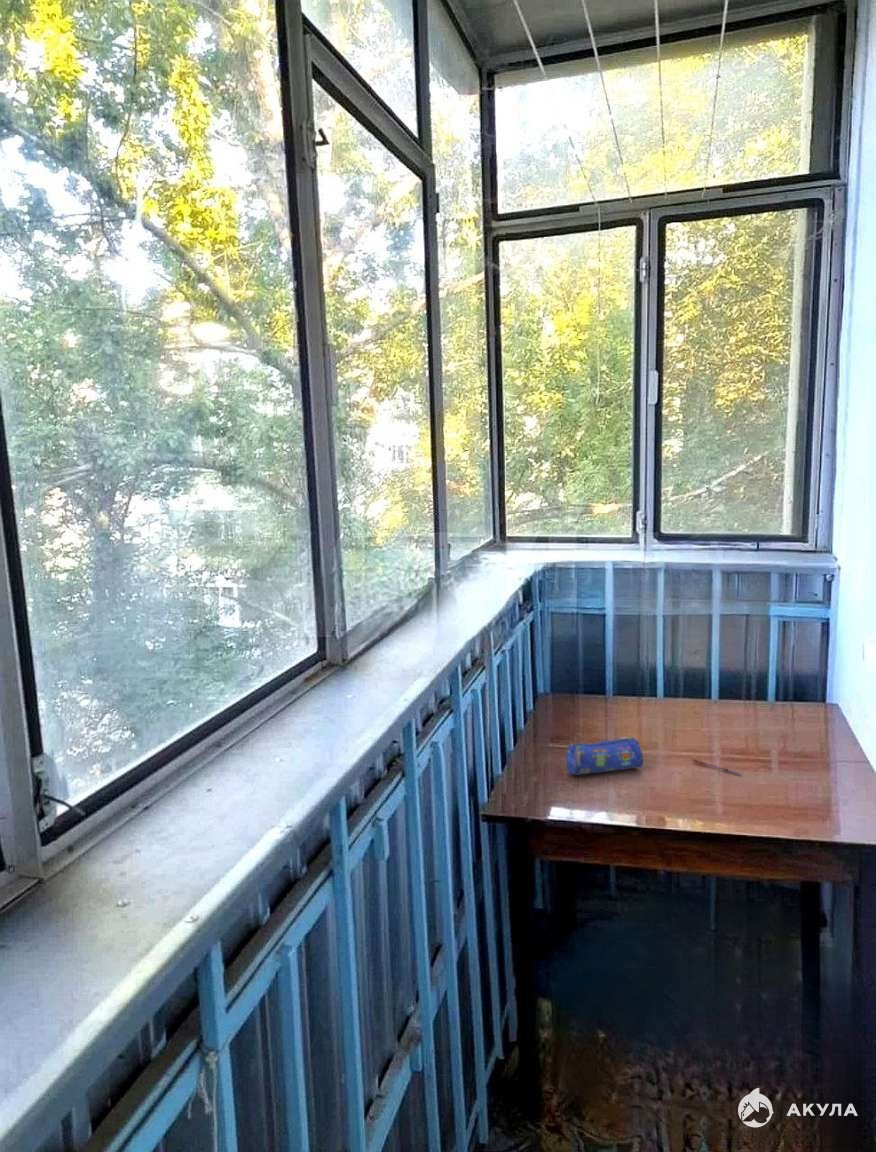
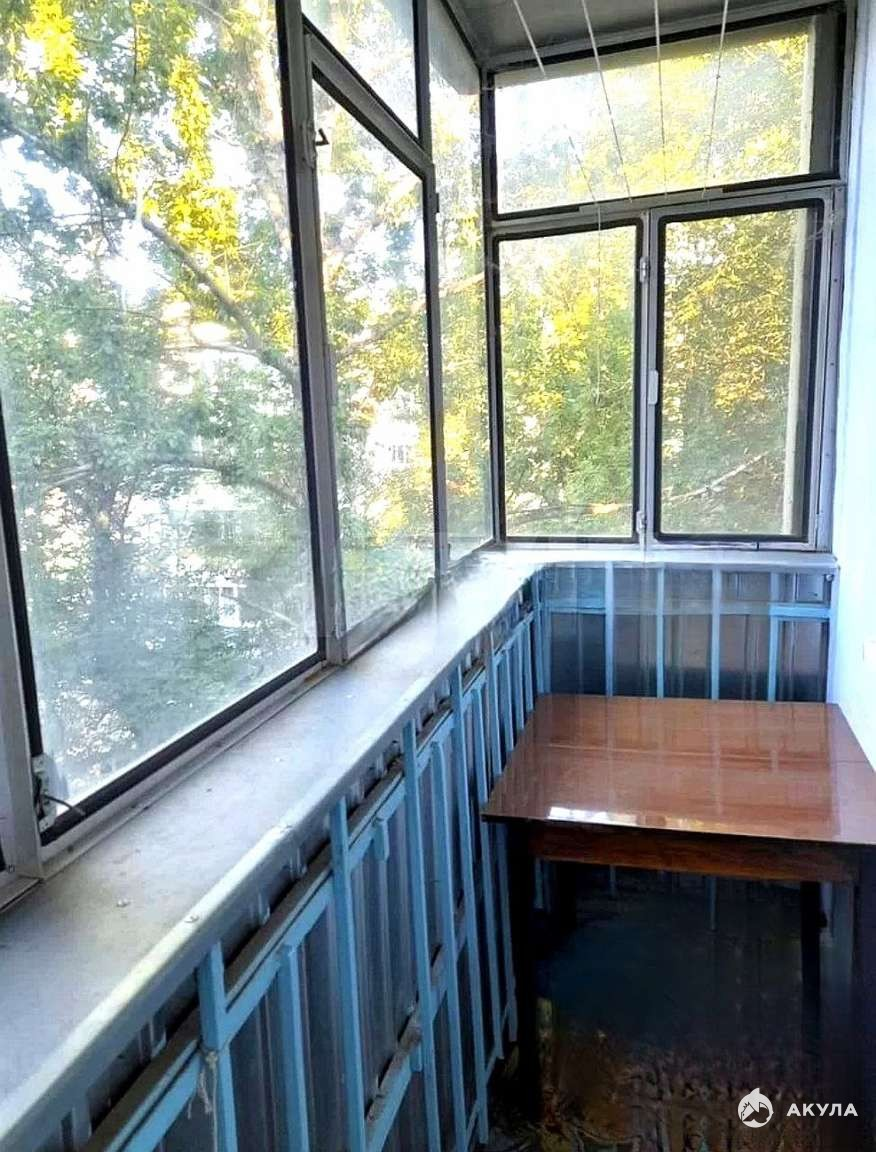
- pencil case (604, 755)
- pen (716, 767)
